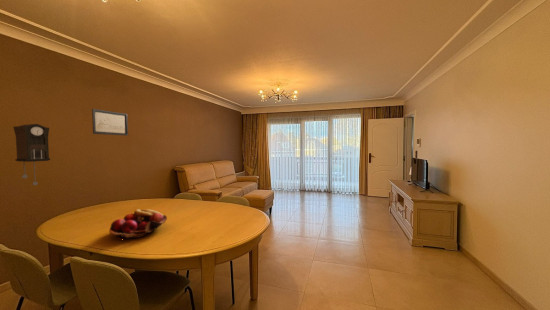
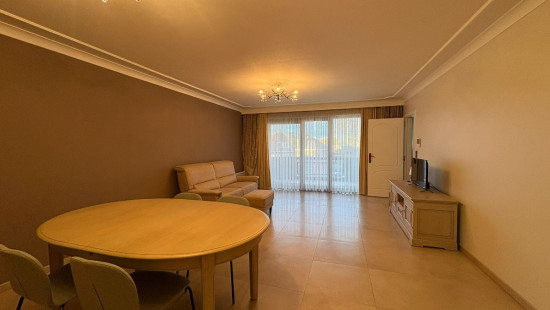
- fruit basket (140, 221)
- wall art (111, 123)
- pendulum clock (33, 155)
